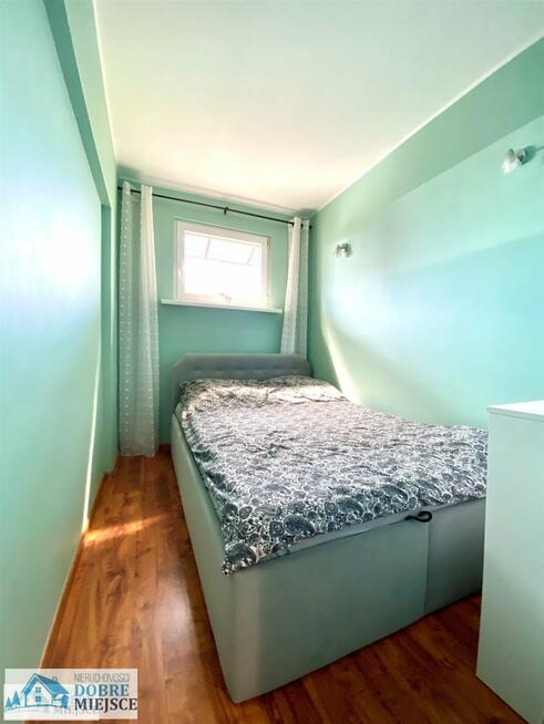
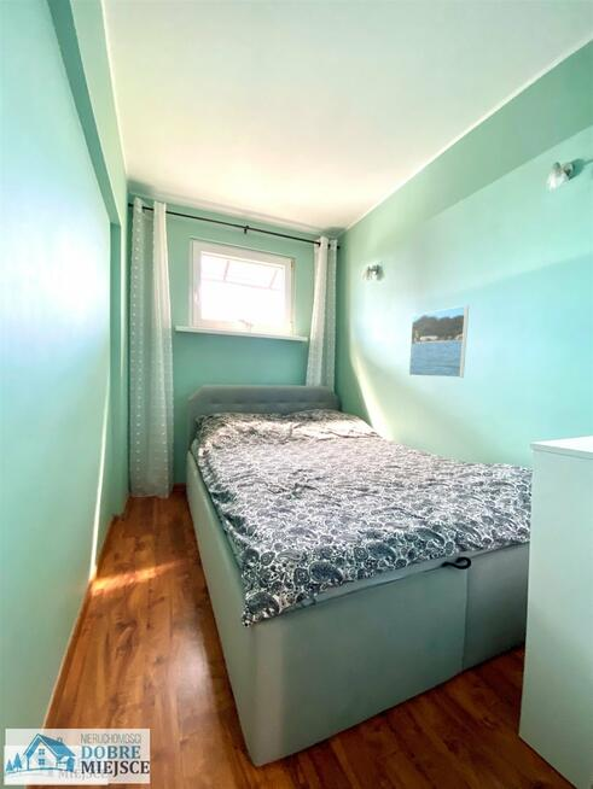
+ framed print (435, 344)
